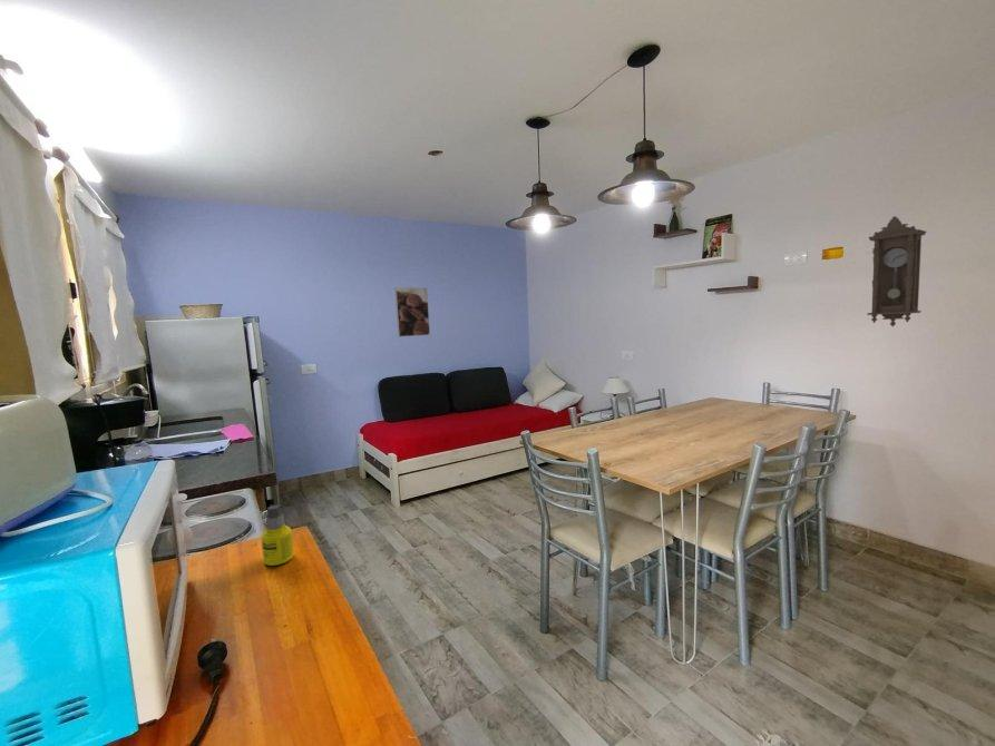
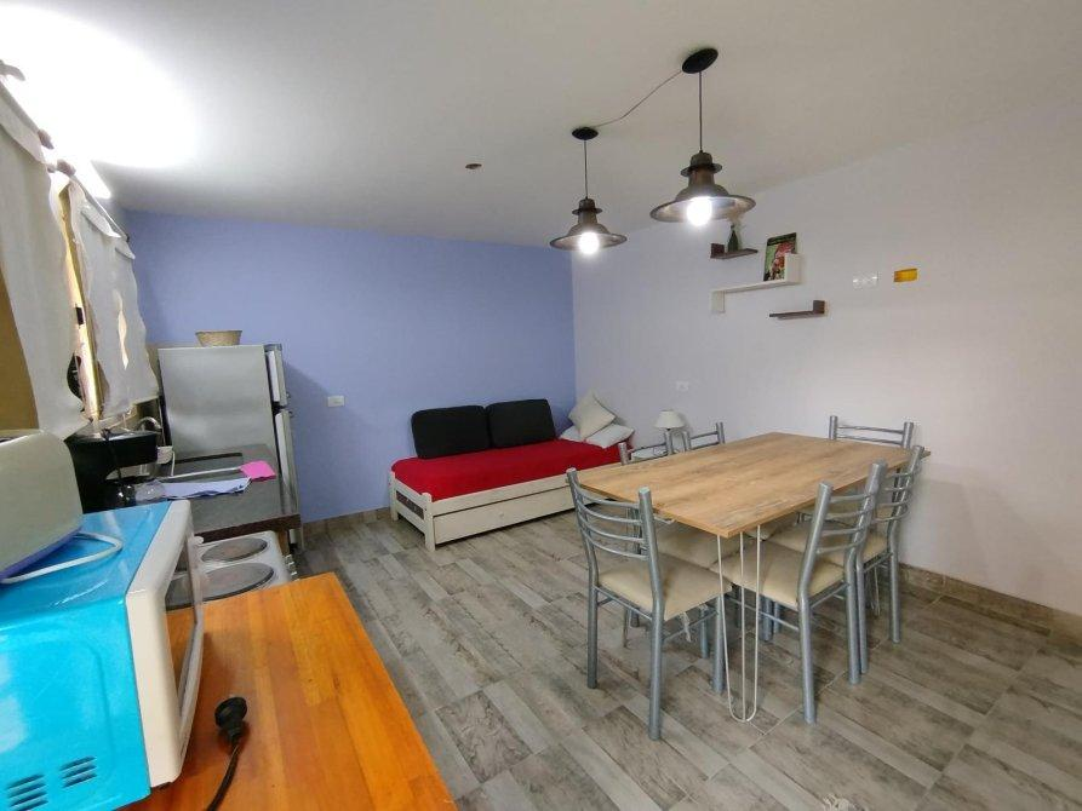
- bottle (276, 532)
- pendulum clock (895, 272)
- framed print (412, 312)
